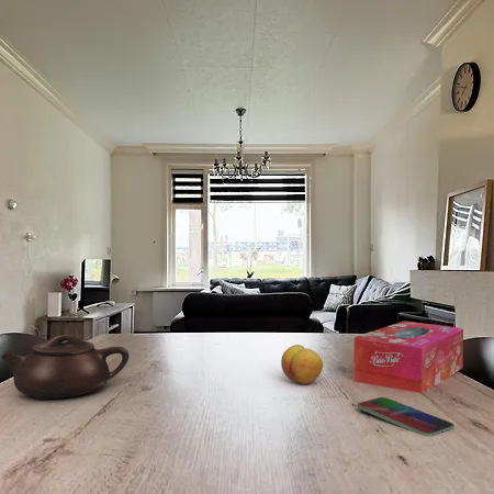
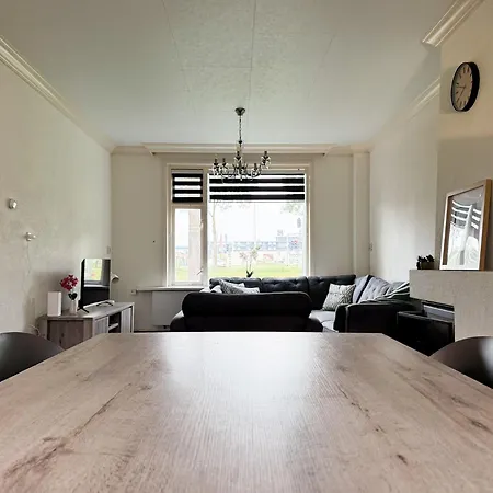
- fruit (301, 364)
- smartphone (403, 415)
- tissue box (411, 353)
- teapot (65, 362)
